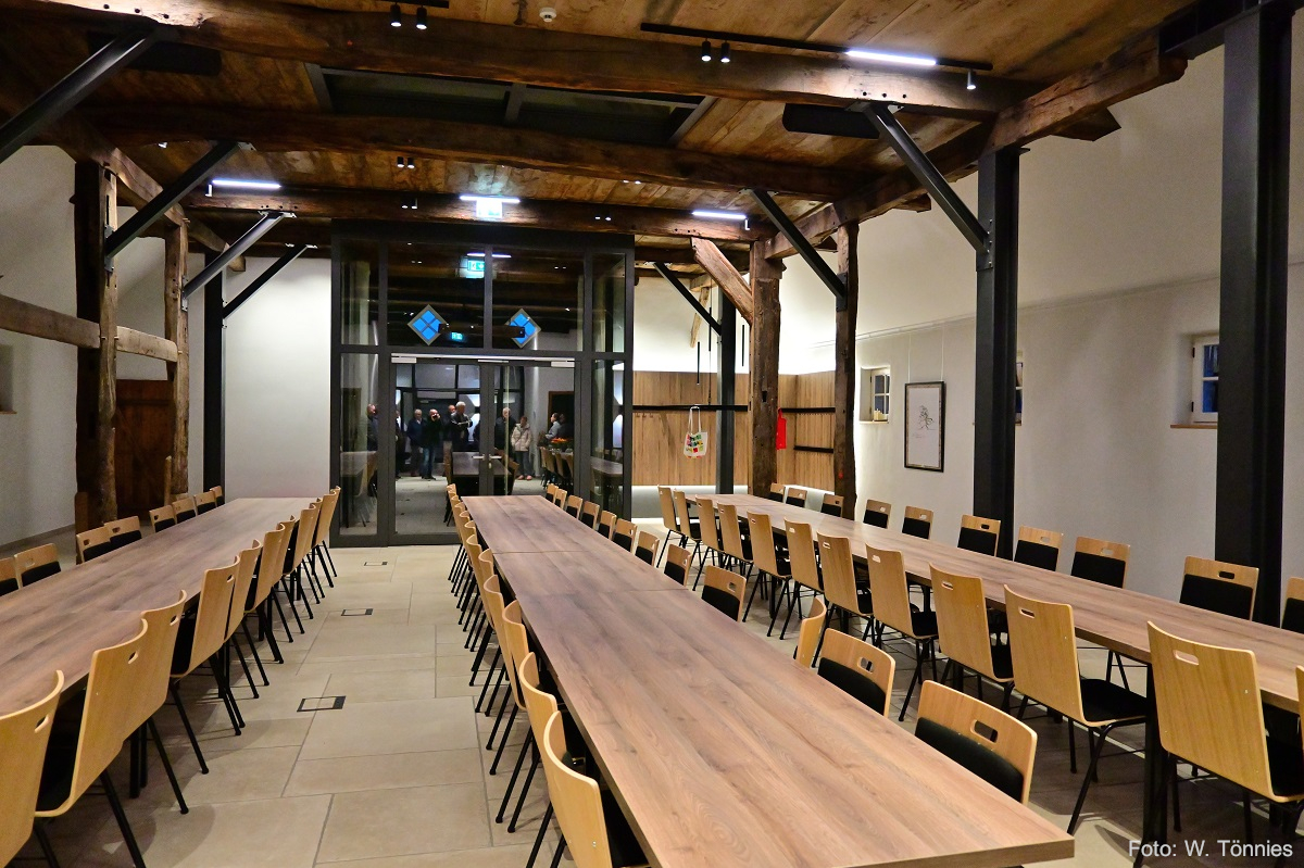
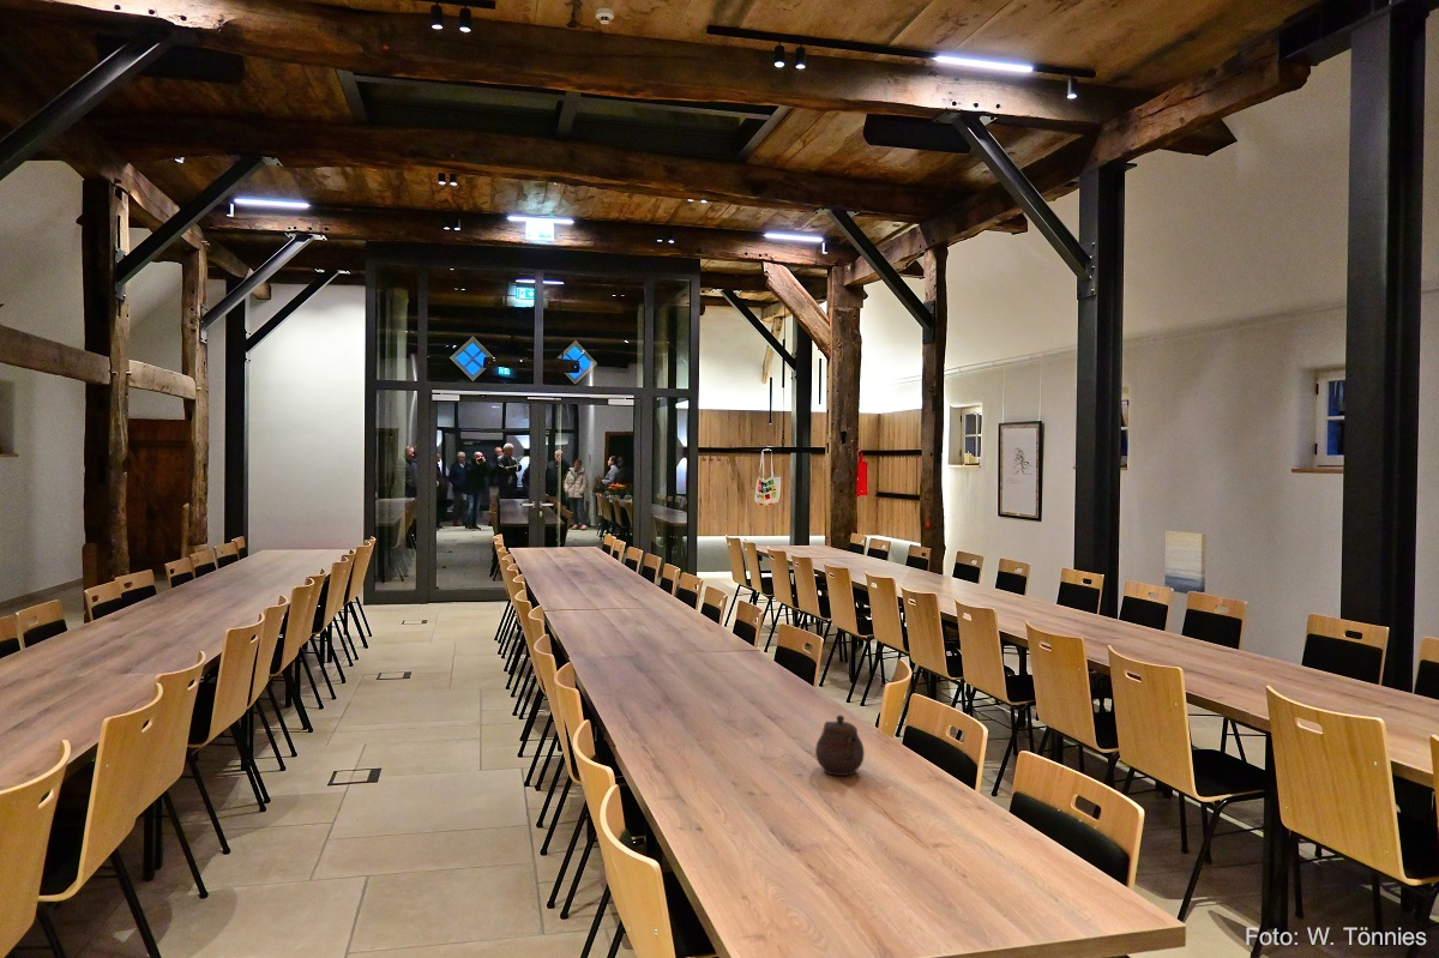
+ wall art (1184, 562)
+ teapot (838, 741)
